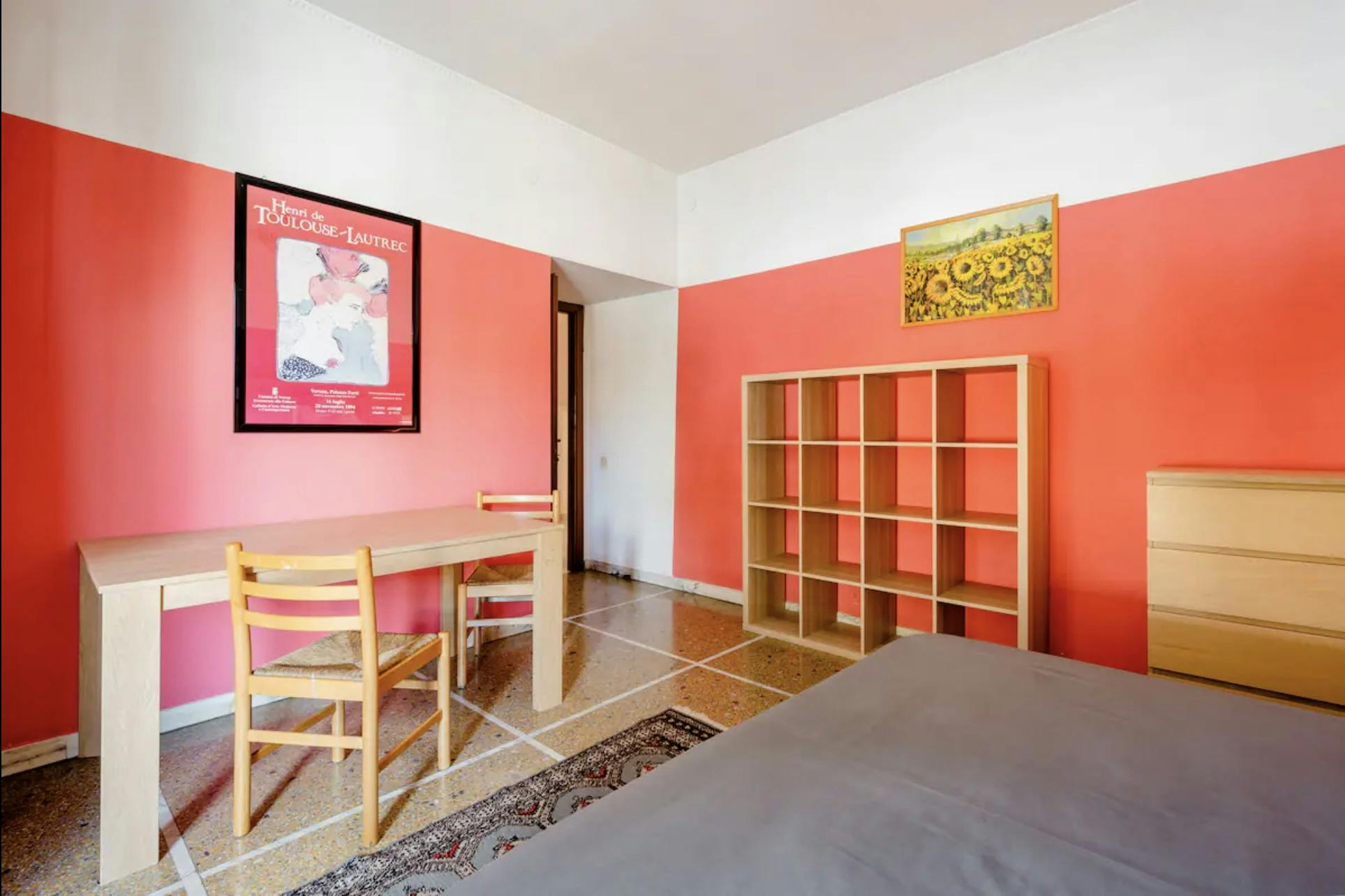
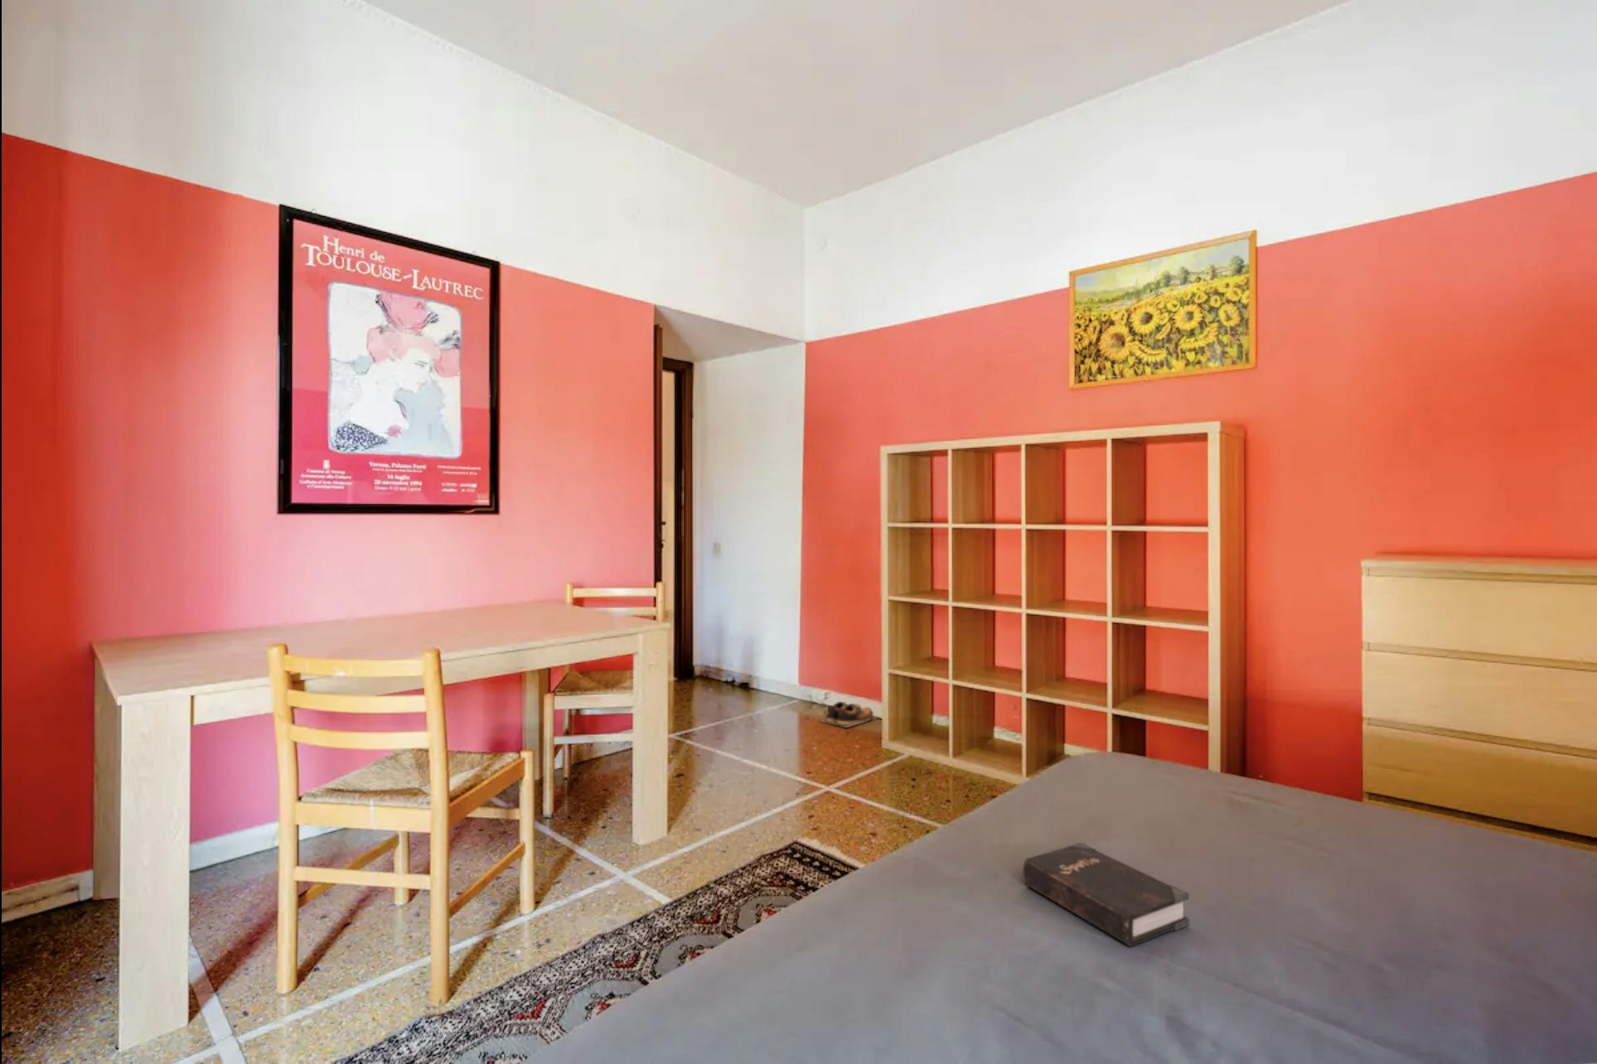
+ shoes (848, 710)
+ hardback book (1102, 889)
